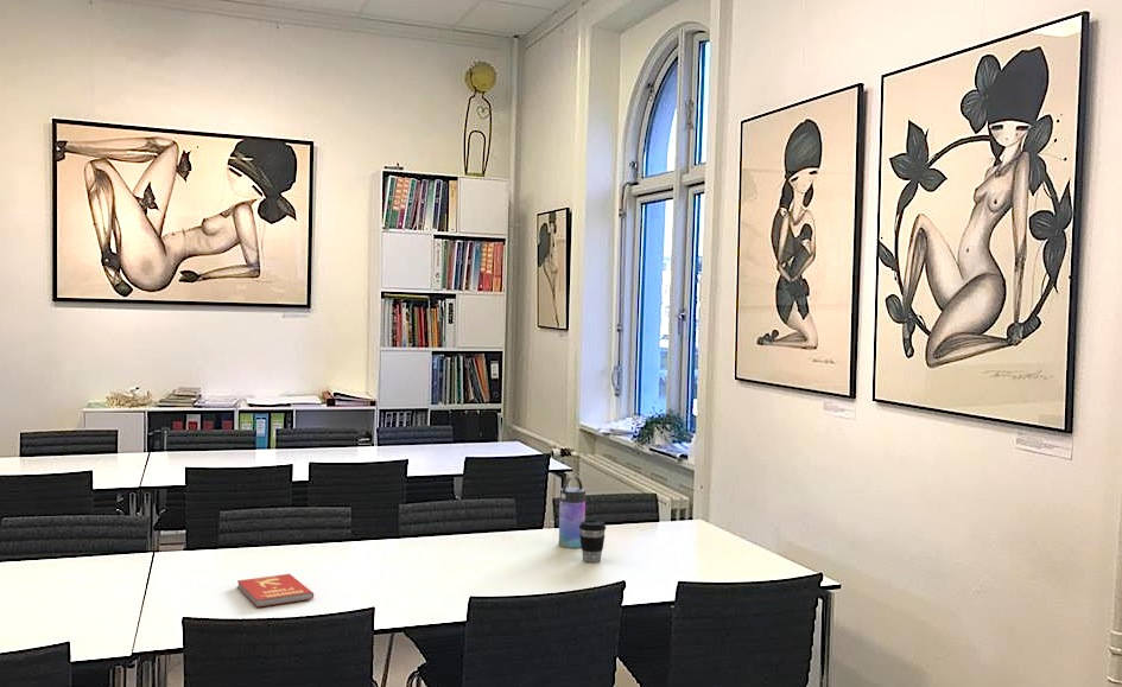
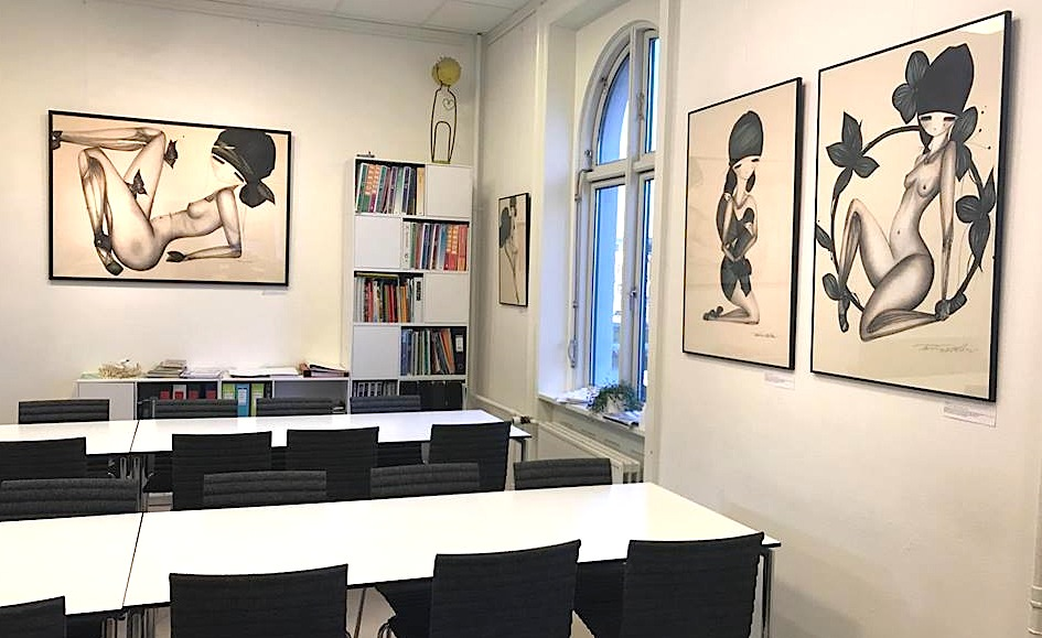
- book (274, 589)
- water bottle (572, 510)
- coffee cup (591, 541)
